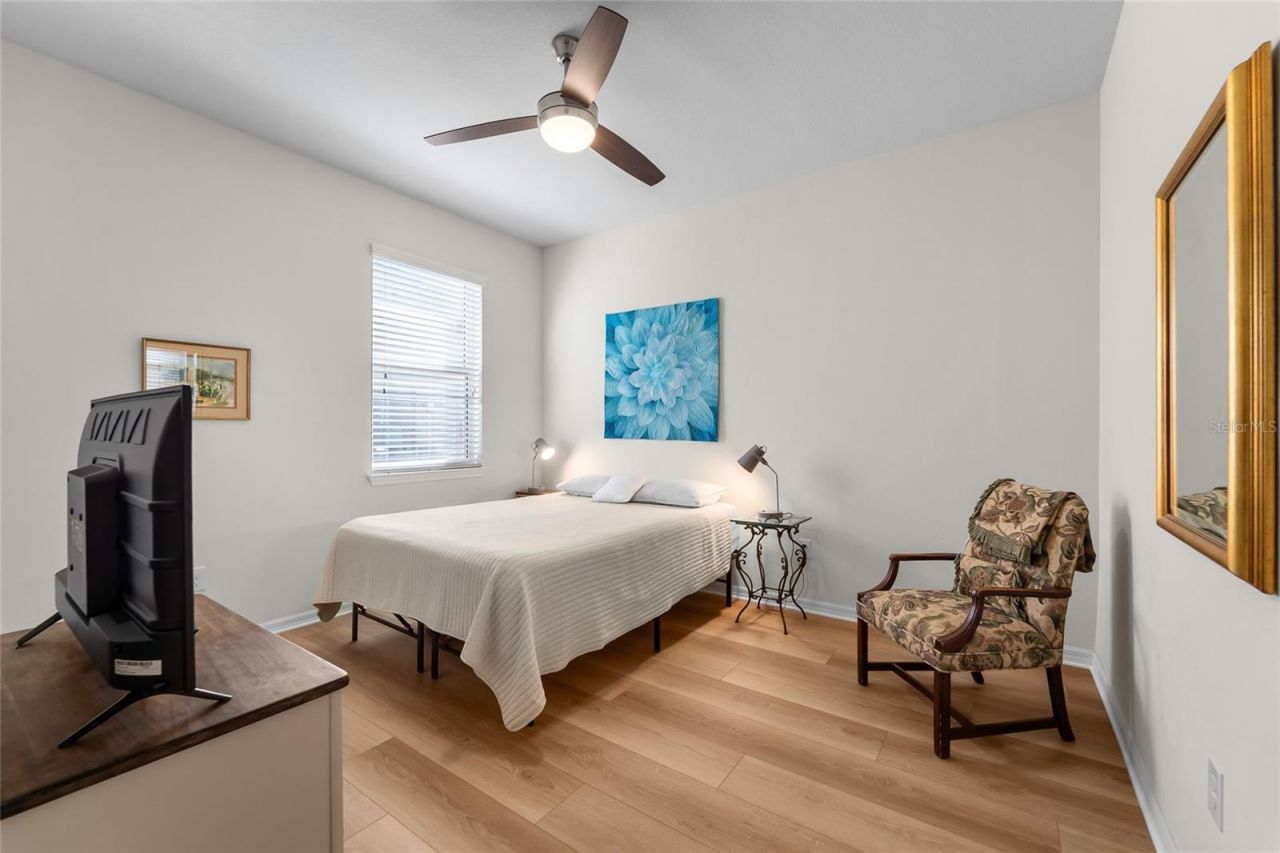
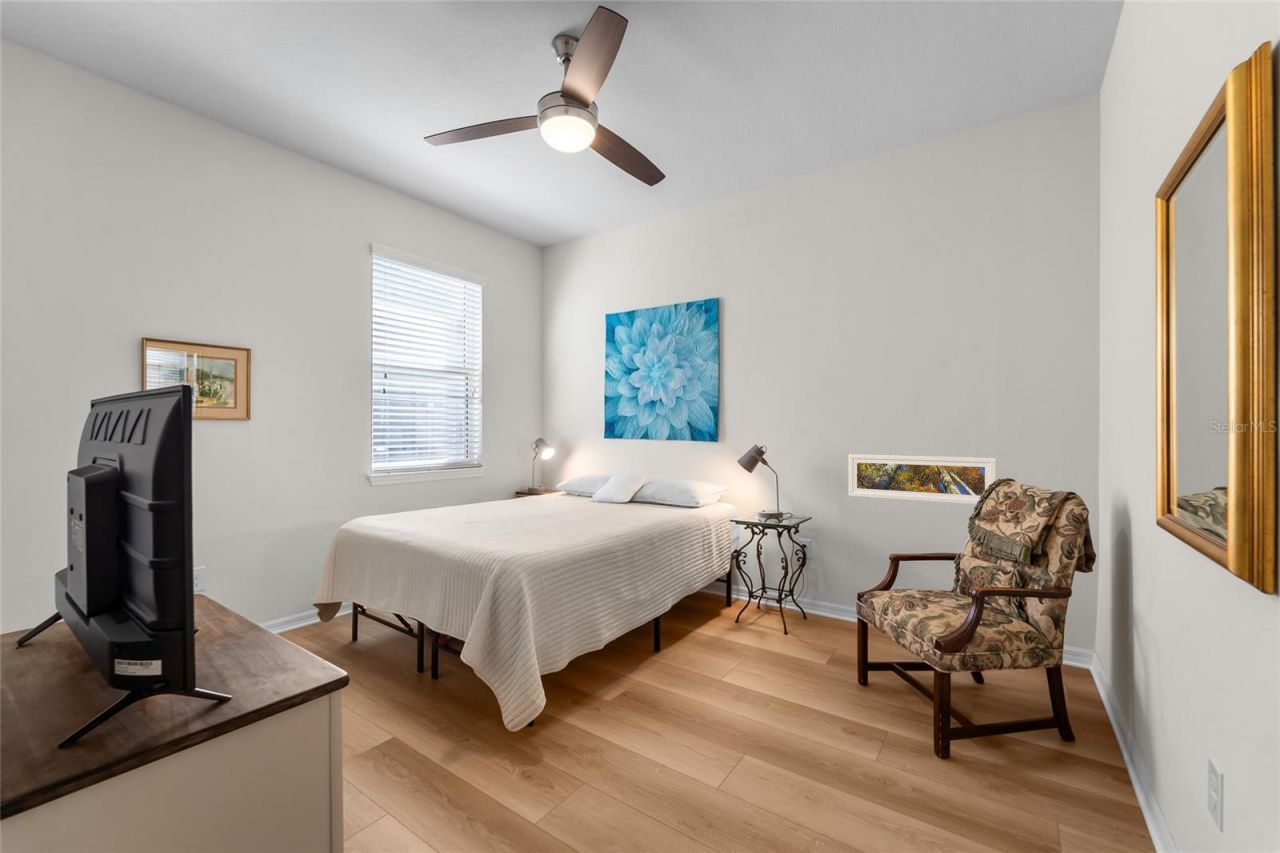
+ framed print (917, 478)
